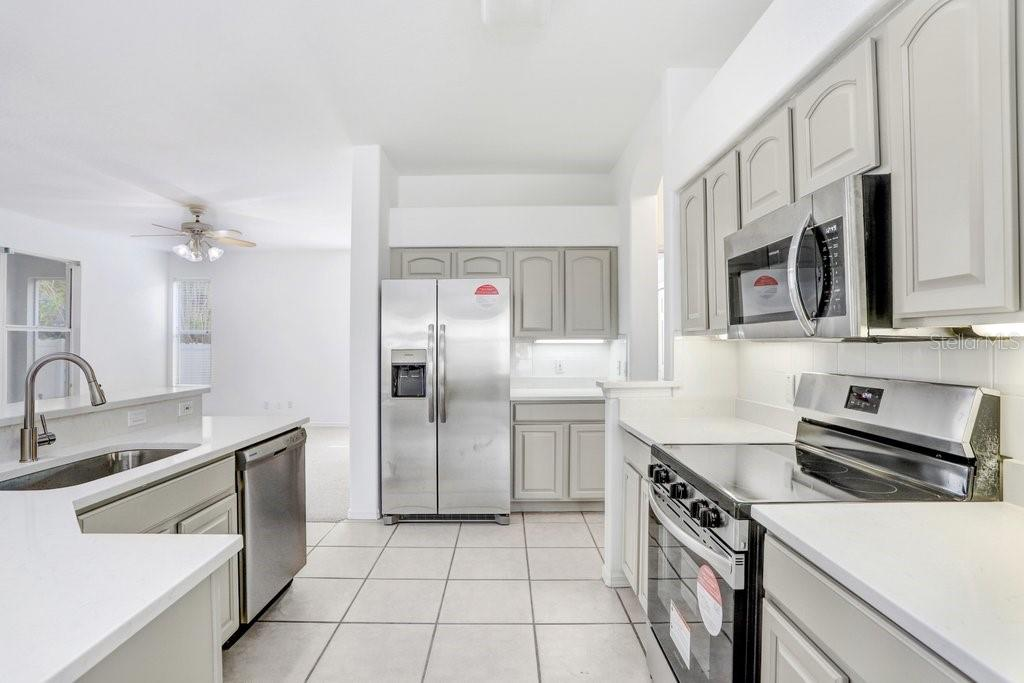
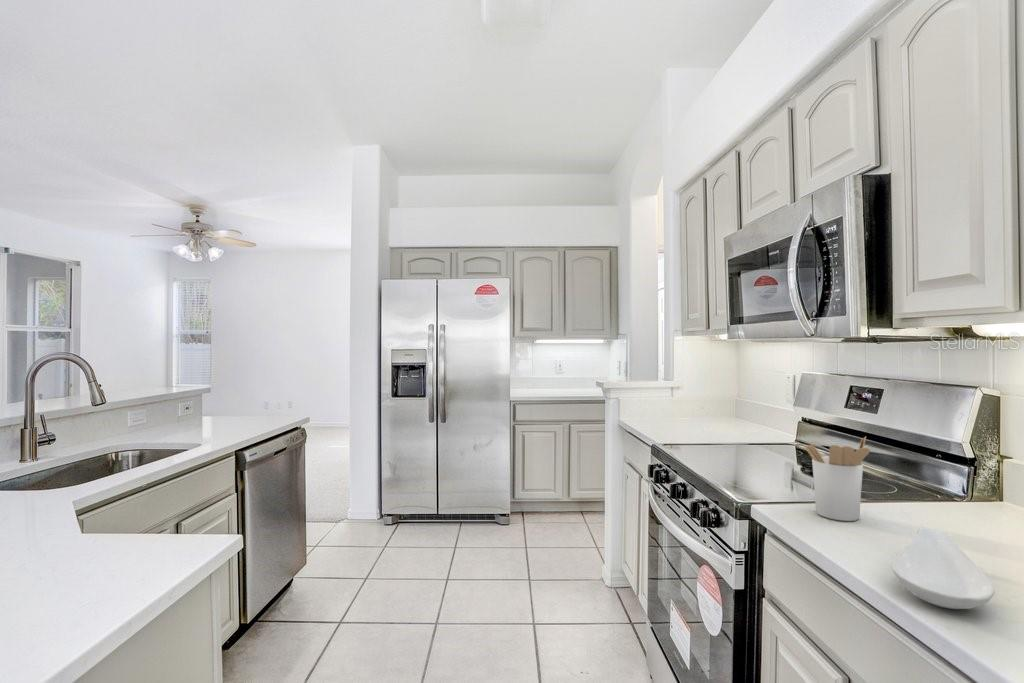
+ utensil holder (841, 477)
+ spoon rest (935, 562)
